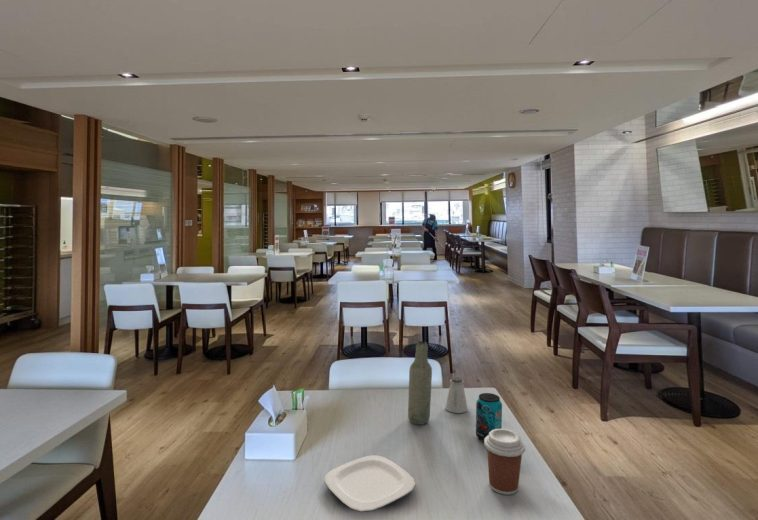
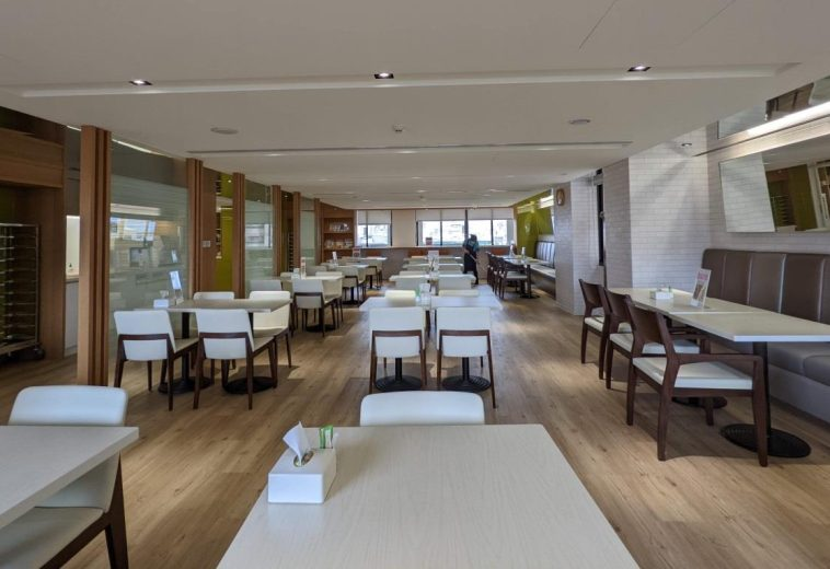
- saltshaker (456, 393)
- bottle (419, 381)
- beverage can (488, 417)
- coffee cup (504, 460)
- plate (369, 482)
